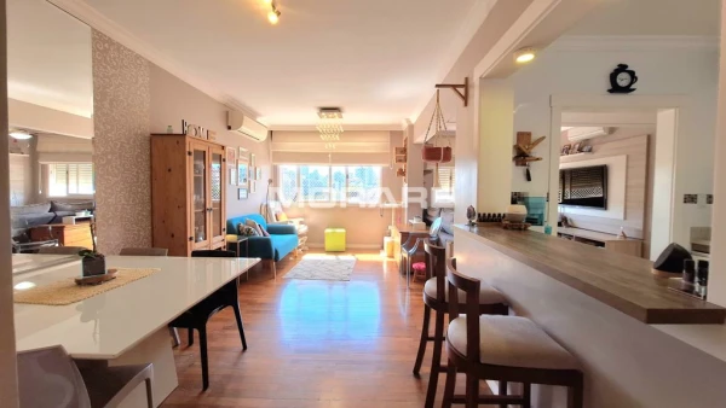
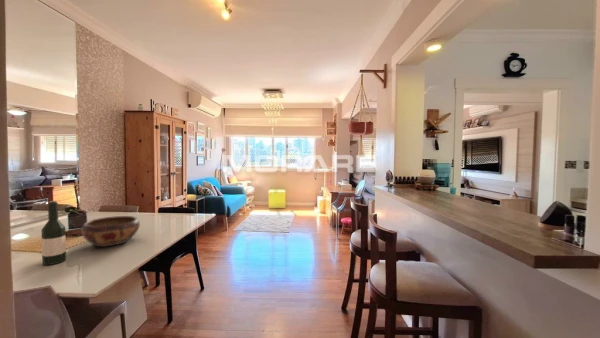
+ decorative bowl (112, 231)
+ wine bottle (53, 231)
